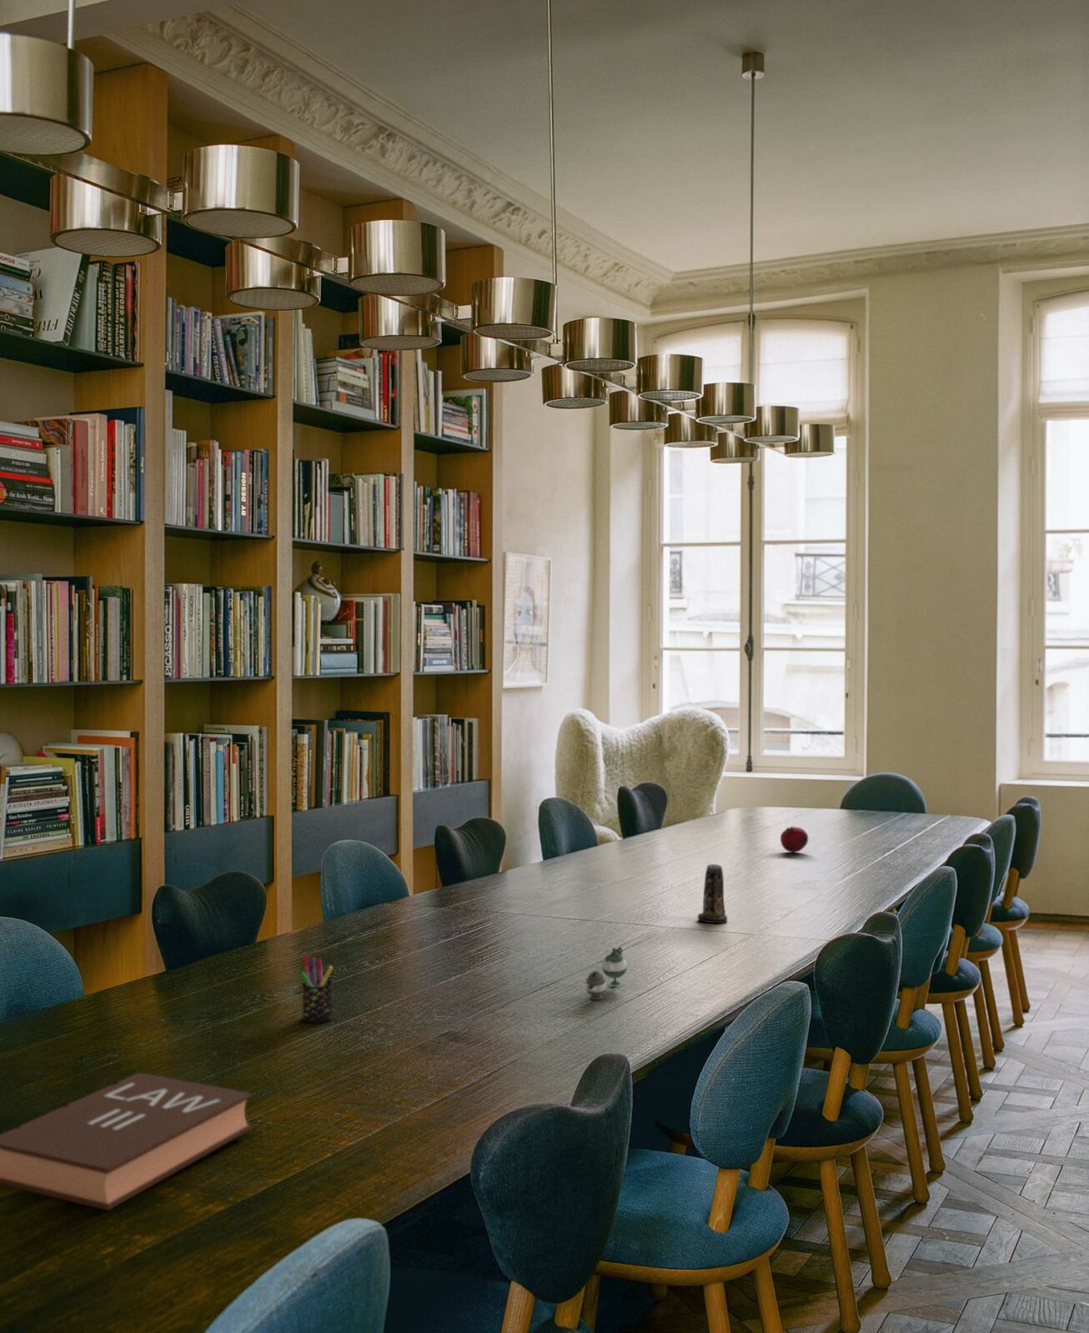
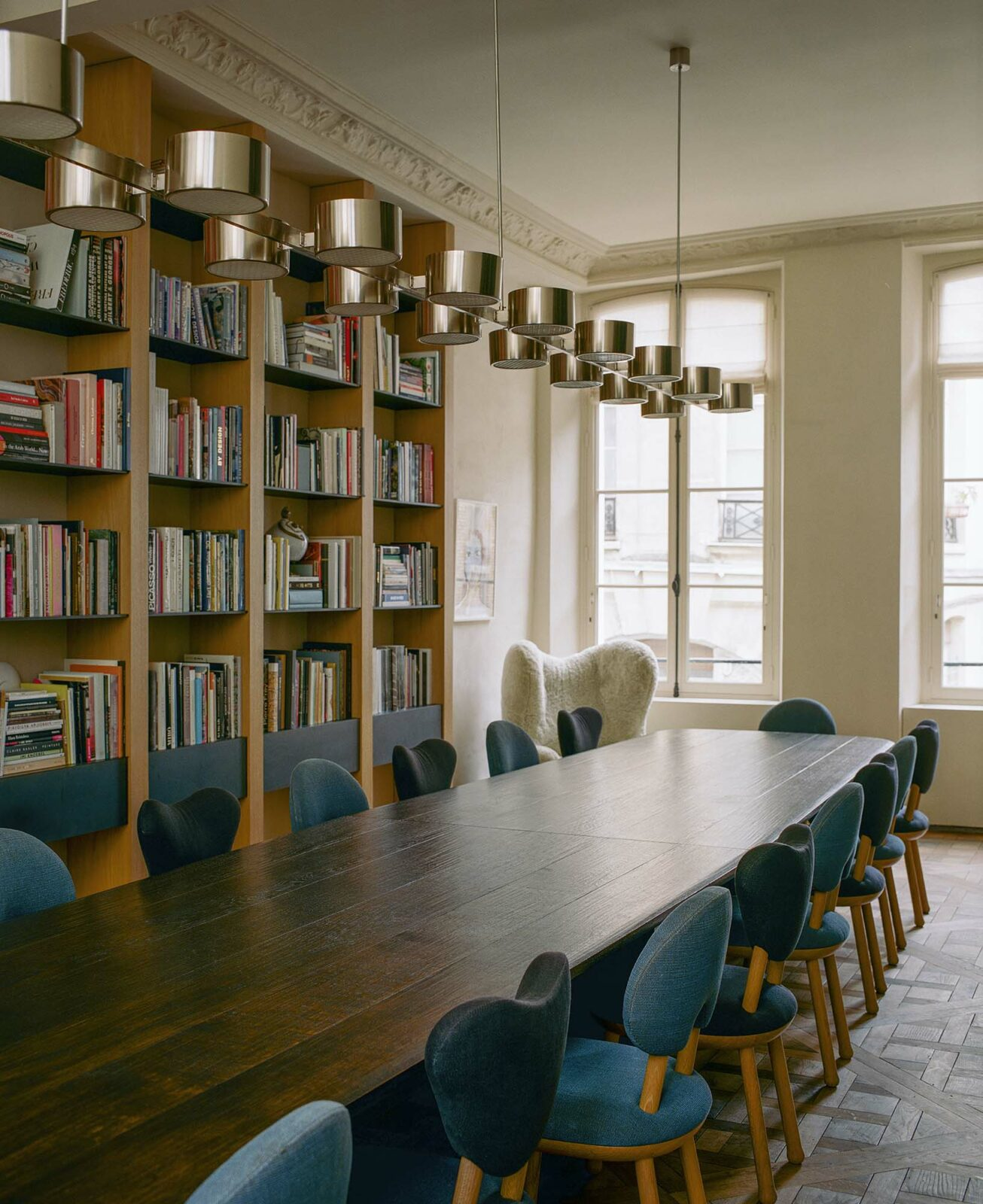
- book (121, 1134)
- teapot (605, 972)
- fruit (793, 838)
- pen holder (314, 988)
- candle (712, 892)
